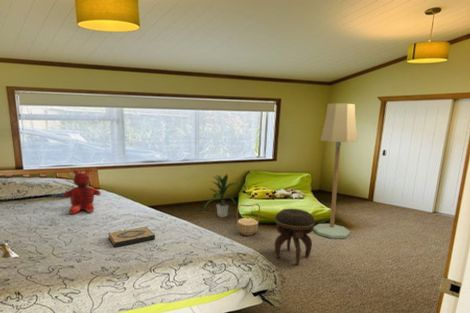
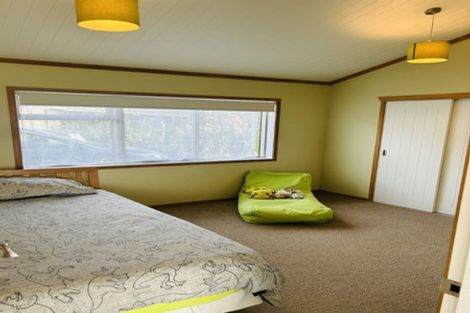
- footstool (293, 234)
- floor lamp (336, 169)
- teddy bear (82, 190)
- hardback book (131, 236)
- indoor plant (220, 194)
- basket (248, 218)
